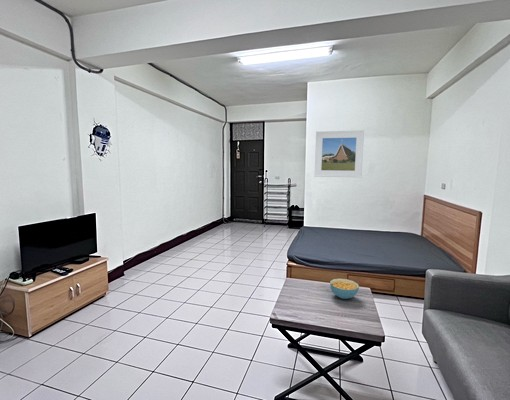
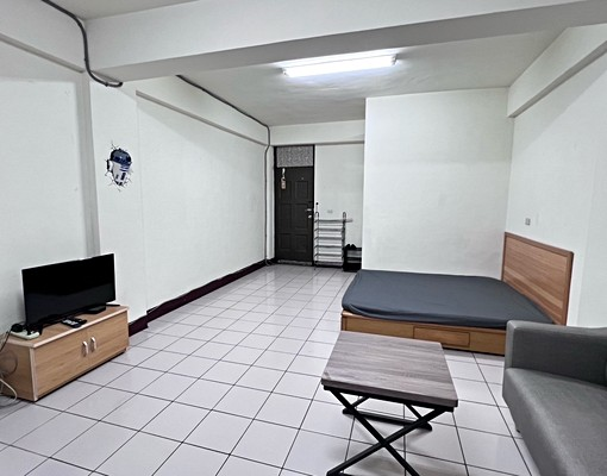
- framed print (338, 154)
- cereal bowl (343, 290)
